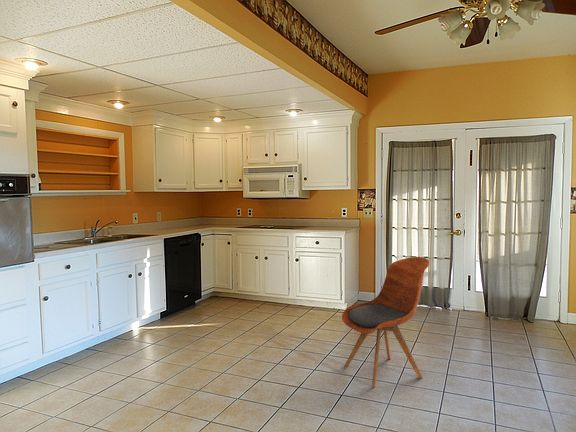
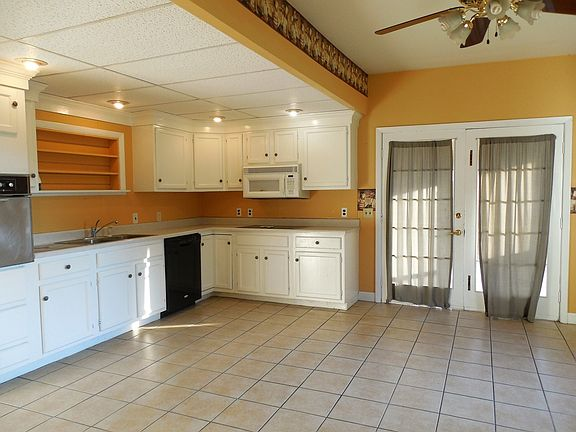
- dining chair (383, 316)
